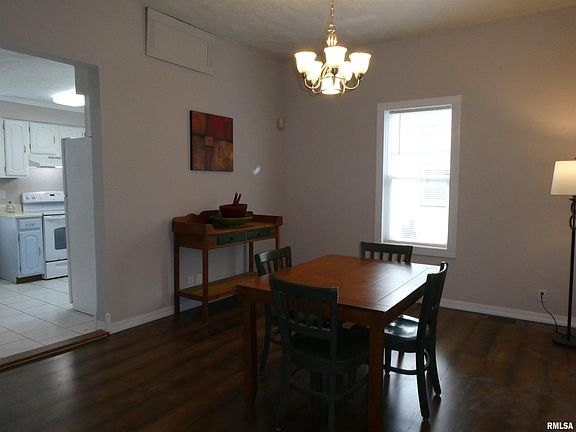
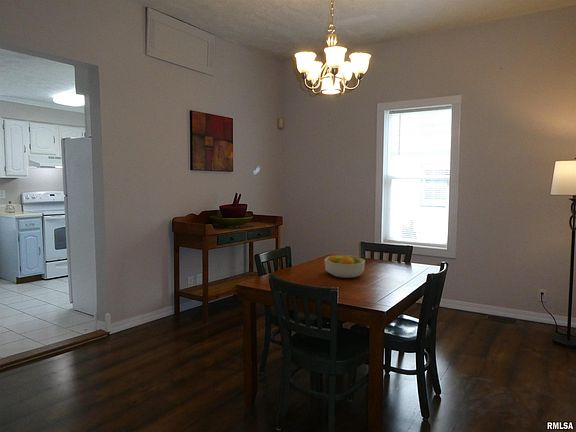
+ fruit bowl (344, 263)
